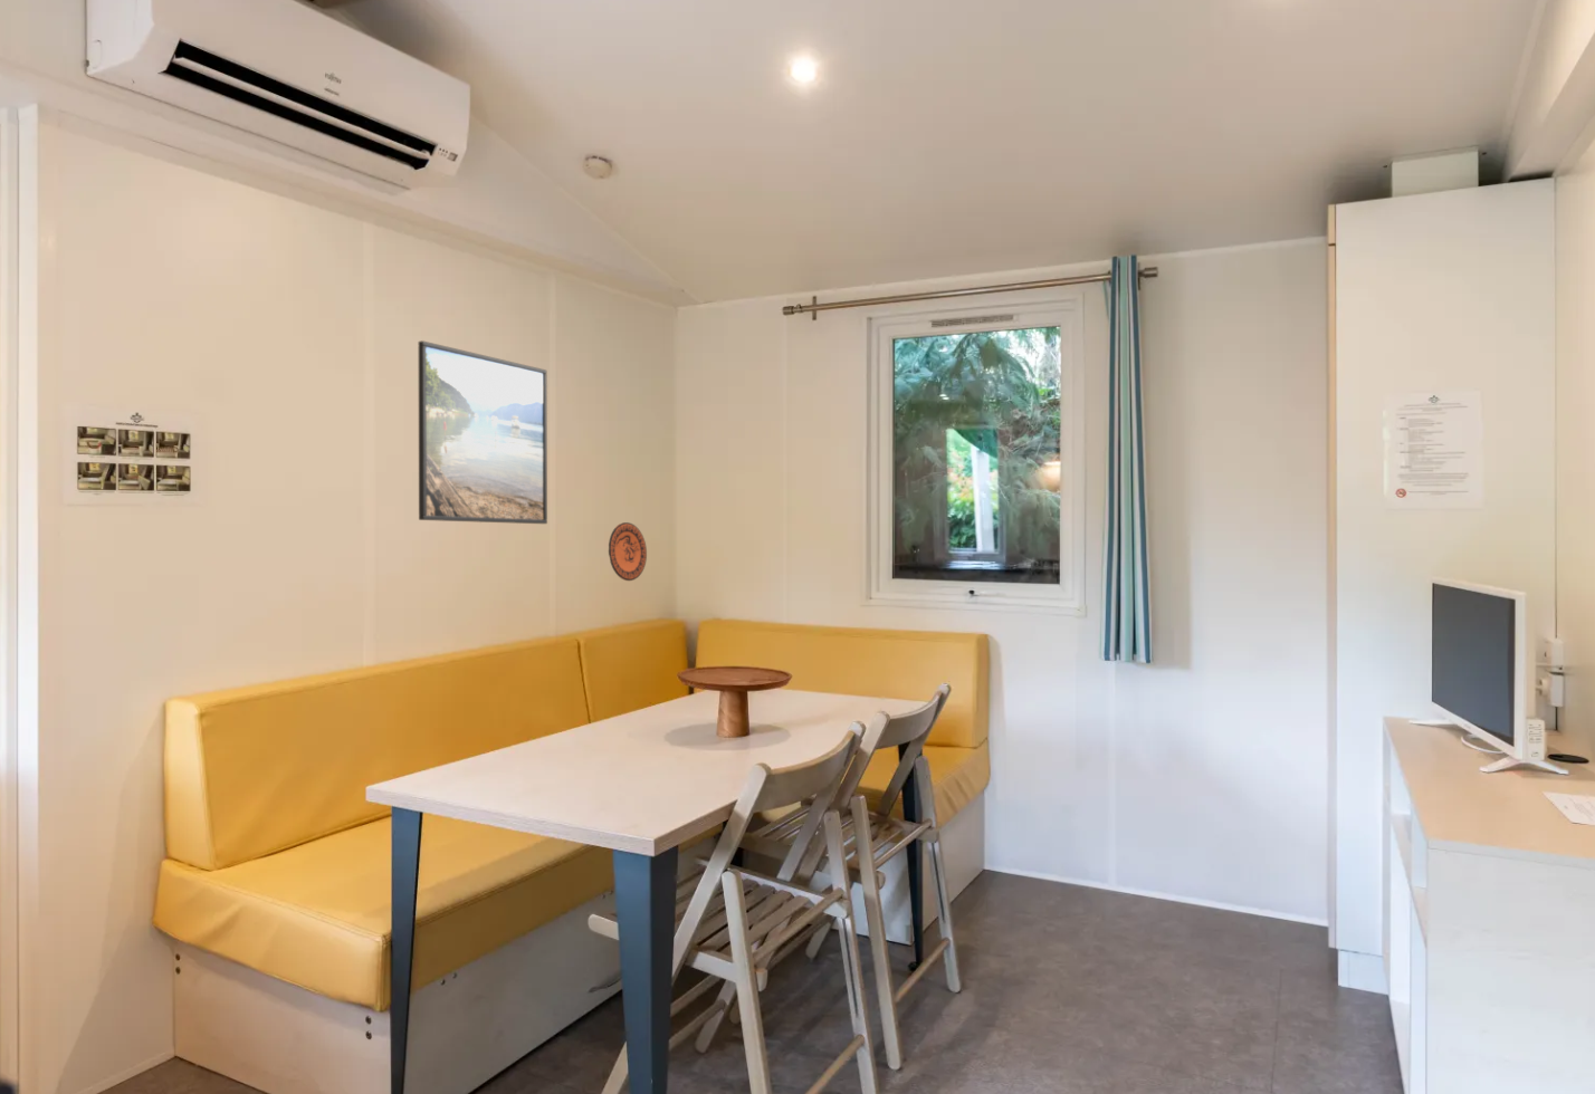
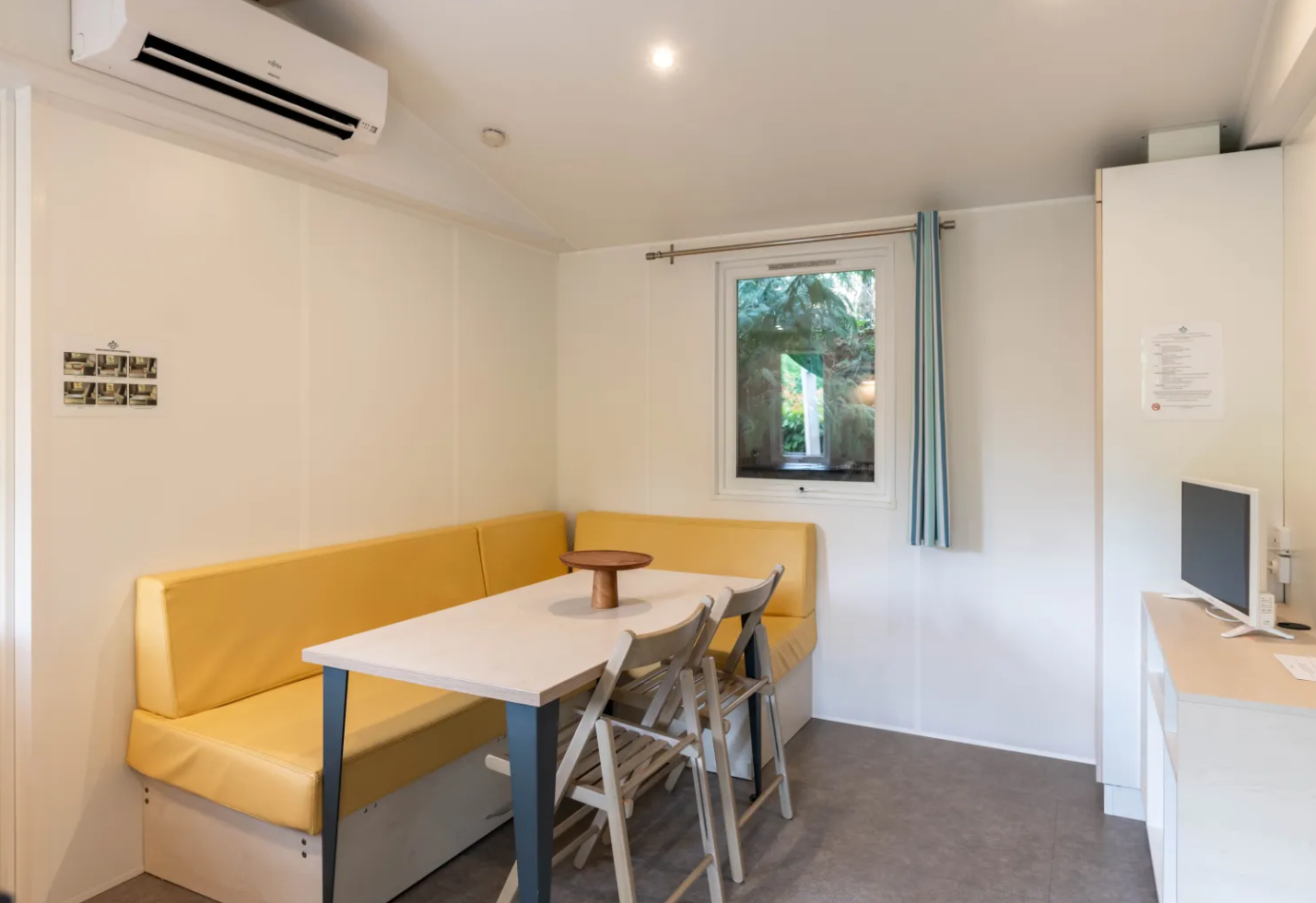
- decorative plate (627, 551)
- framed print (487, 439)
